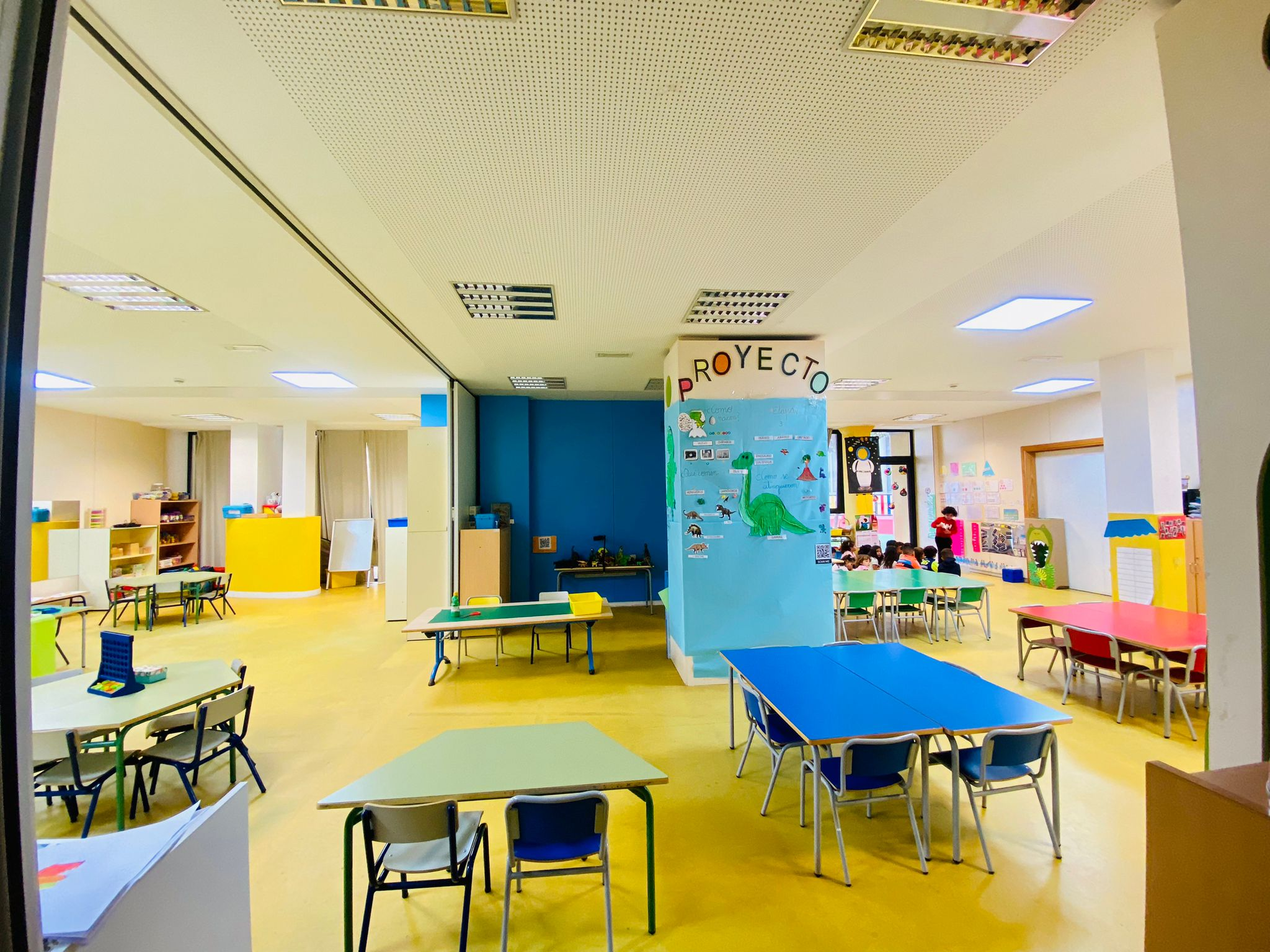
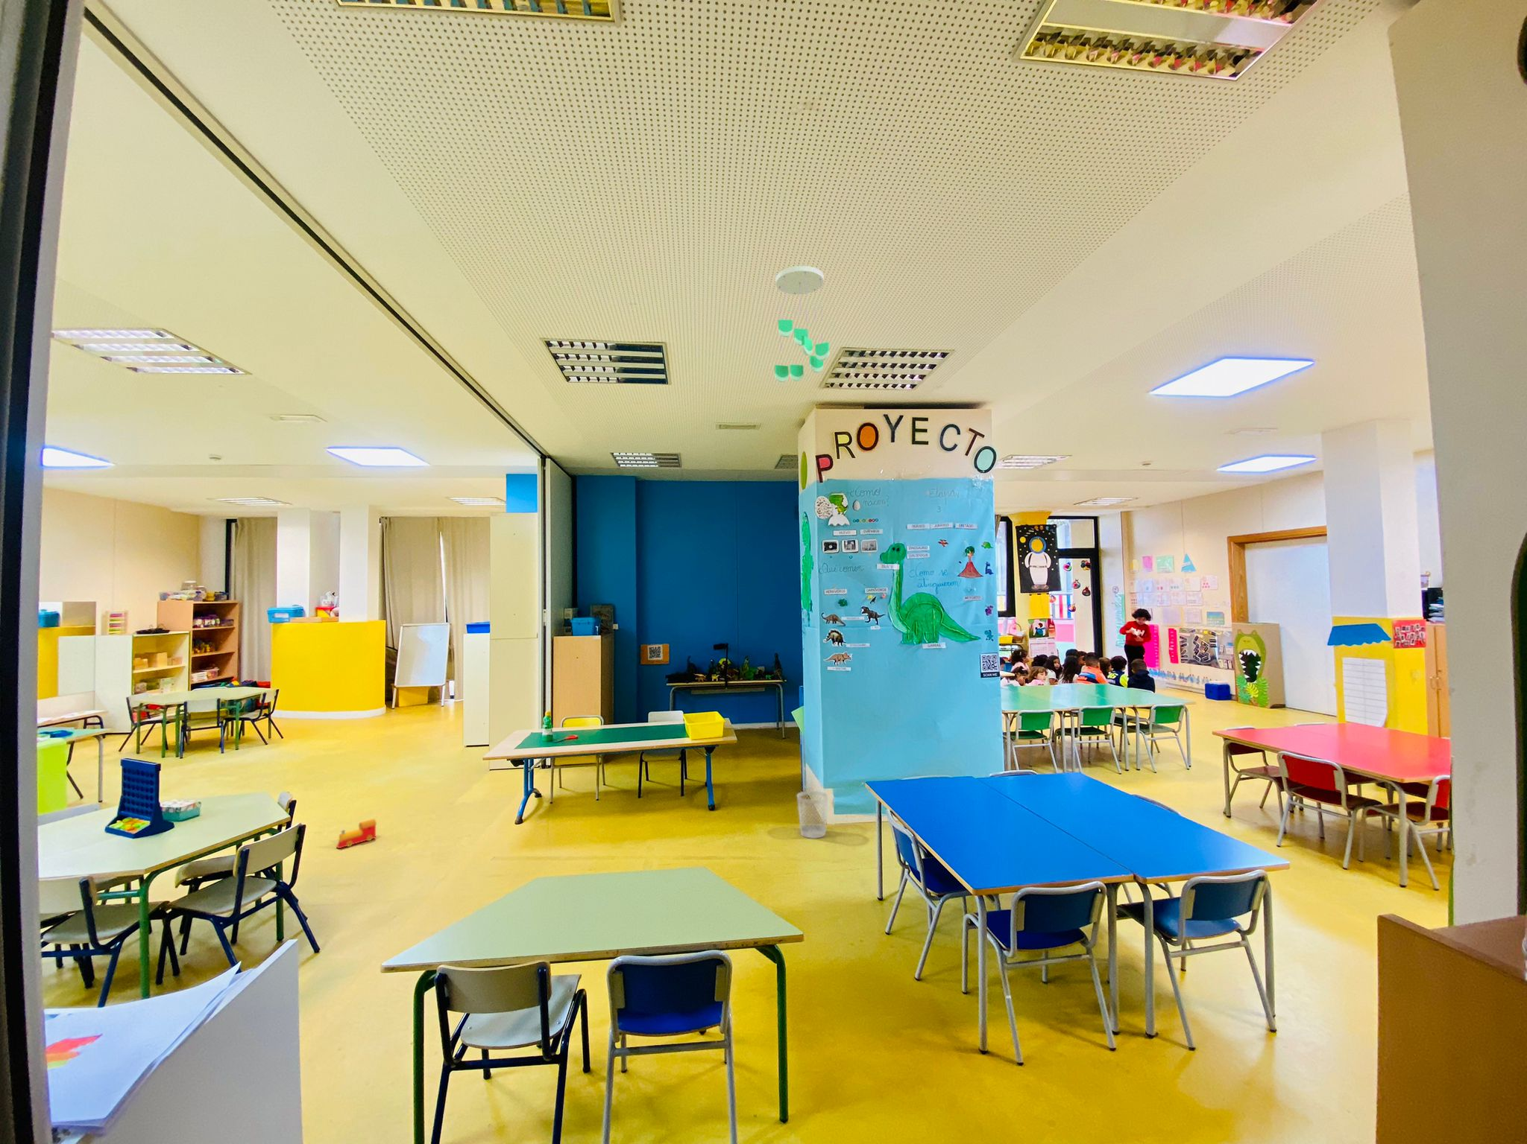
+ wastebasket (813, 814)
+ ceiling mobile (801, 328)
+ toy train (356, 833)
